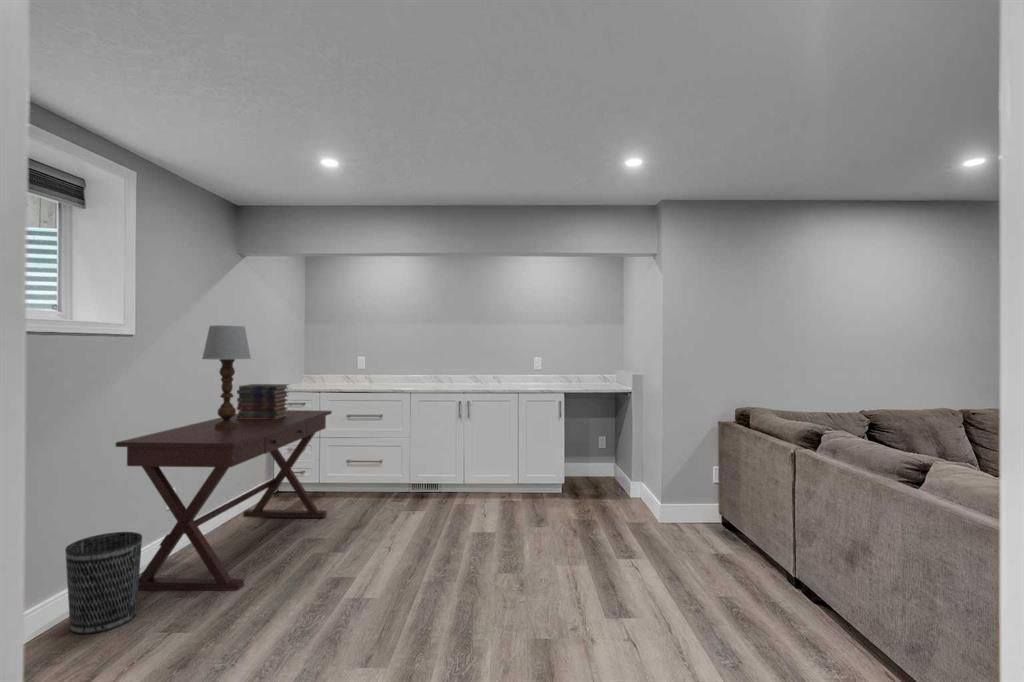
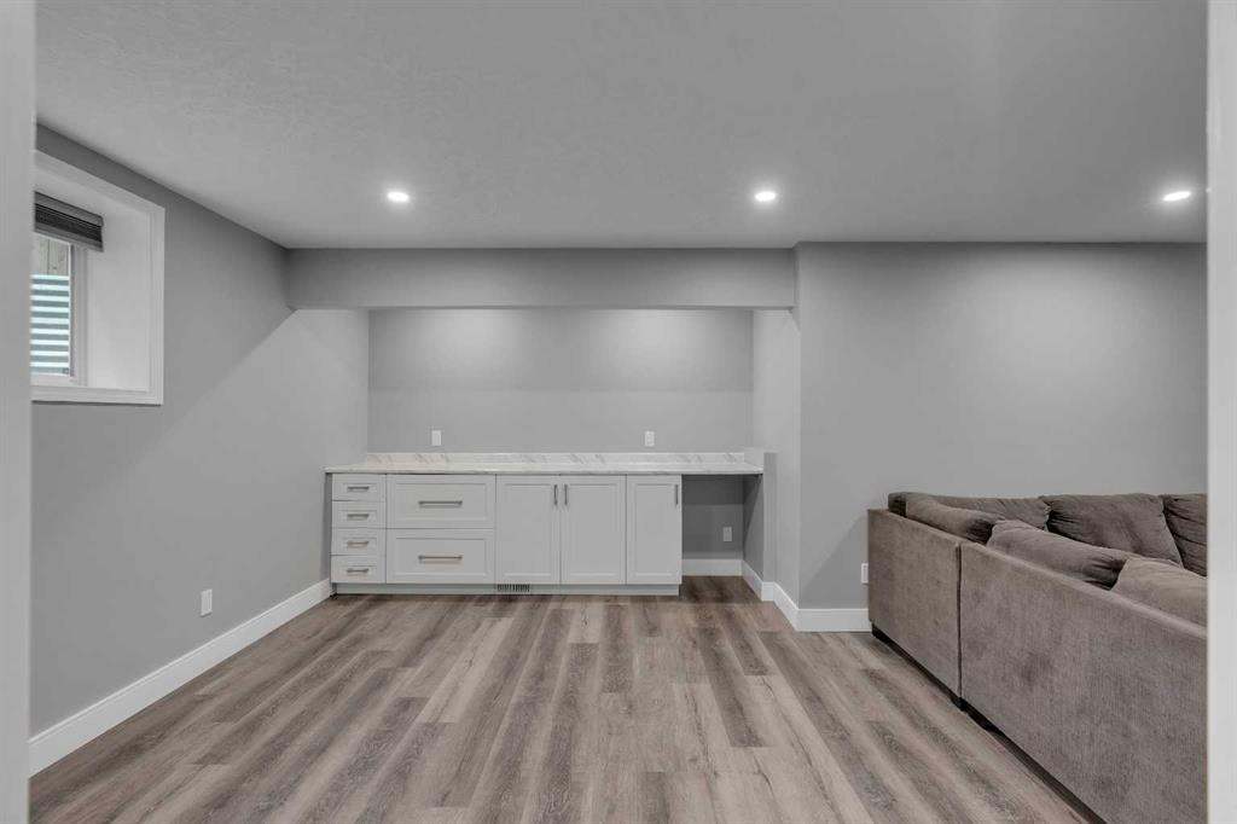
- book stack (263, 400)
- table lamp (226, 376)
- wastebasket (104, 581)
- desk (247, 492)
